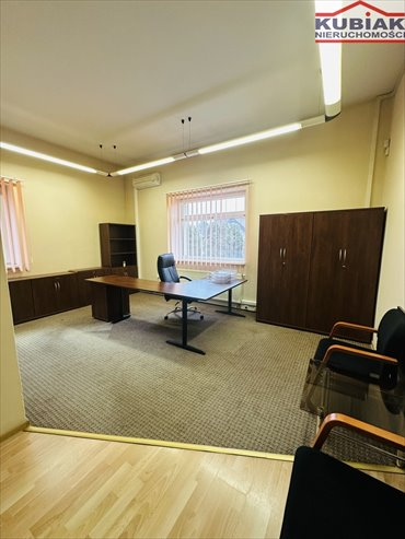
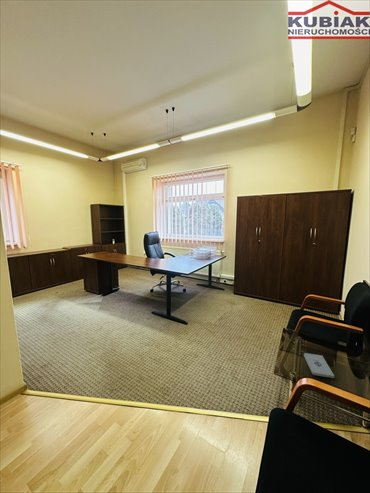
+ notepad (317, 364)
